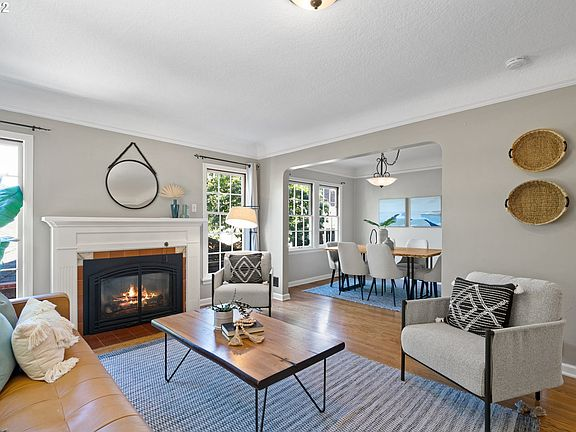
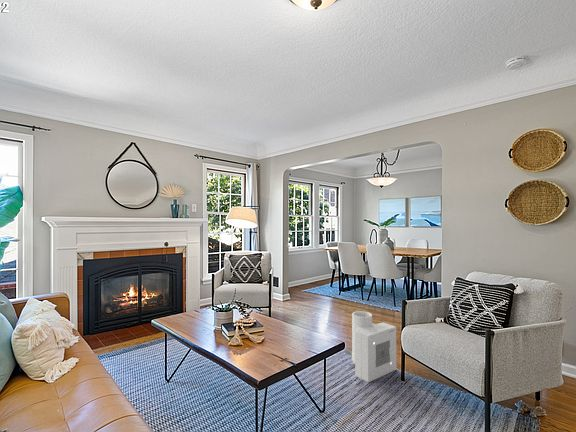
+ air purifier (363, 340)
